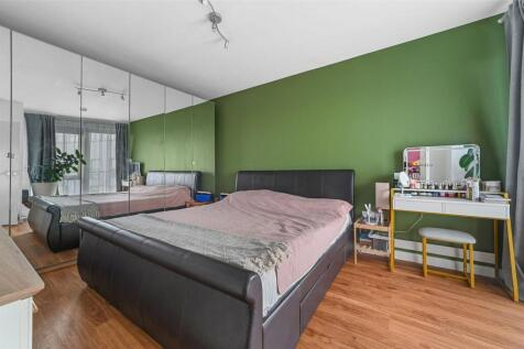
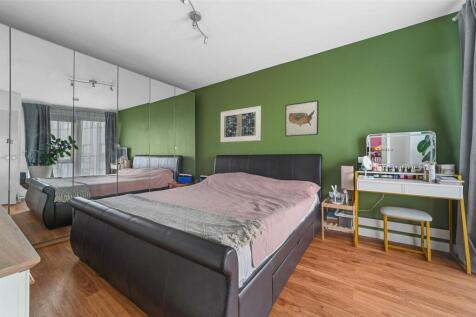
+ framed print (239, 125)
+ wall art (301, 119)
